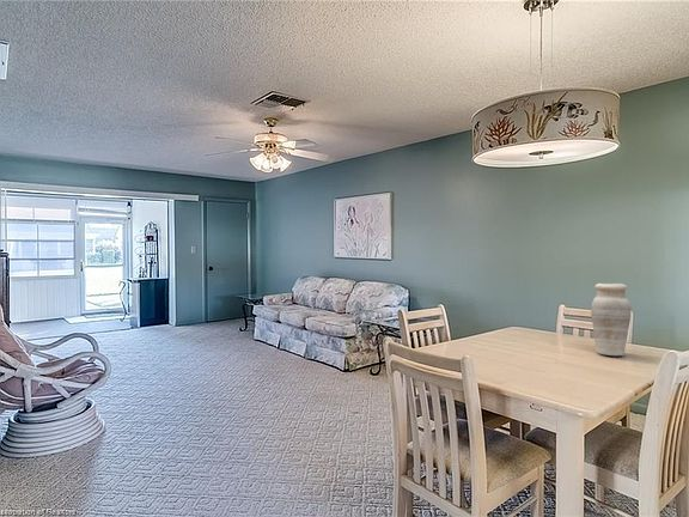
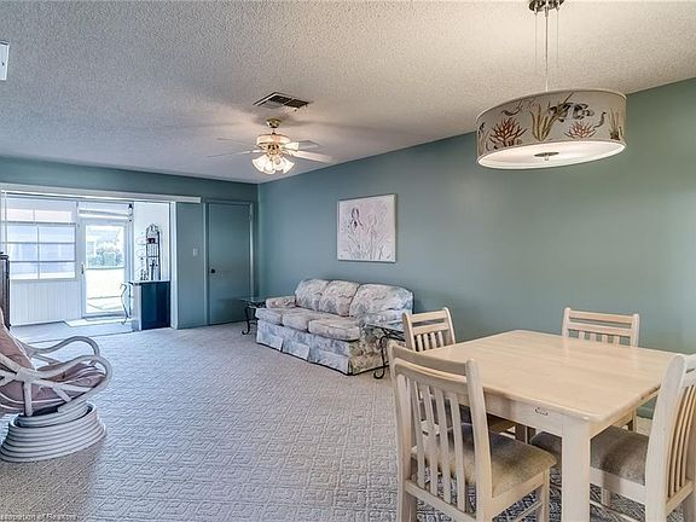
- vase (610, 318)
